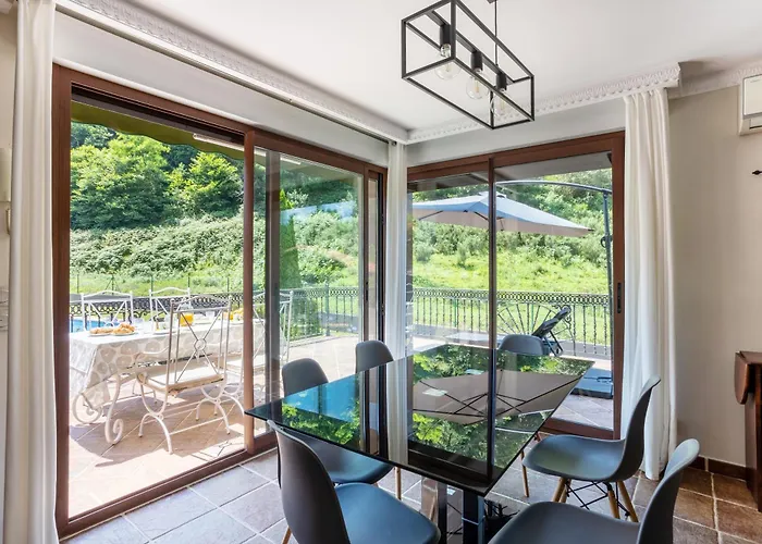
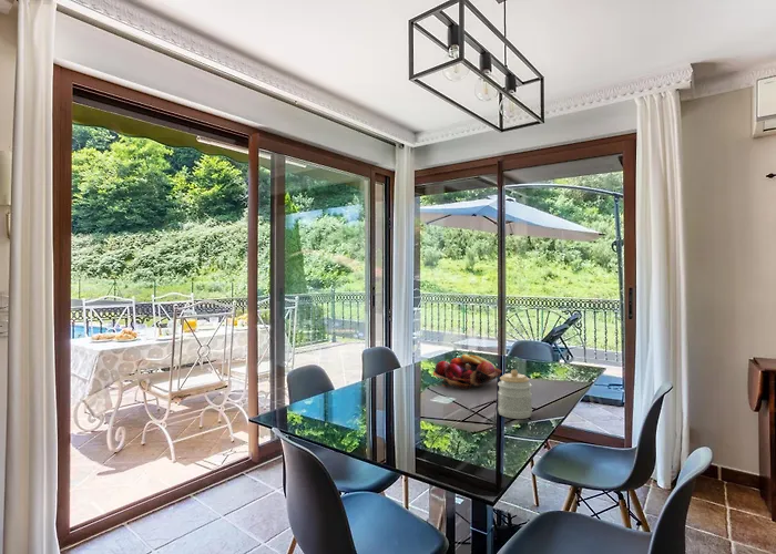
+ jar (514, 391)
+ fruit basket (467, 370)
